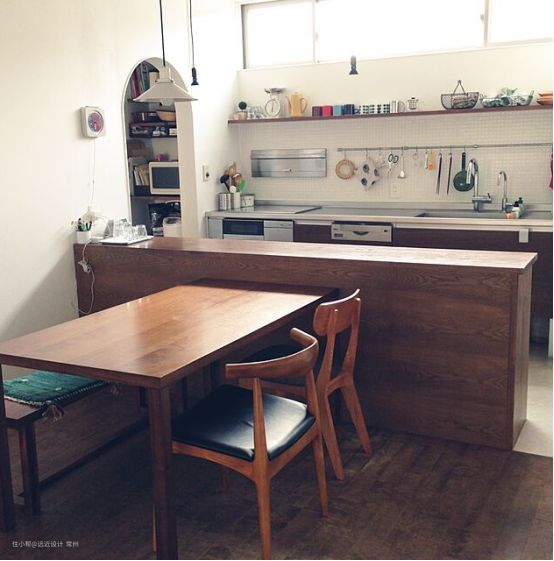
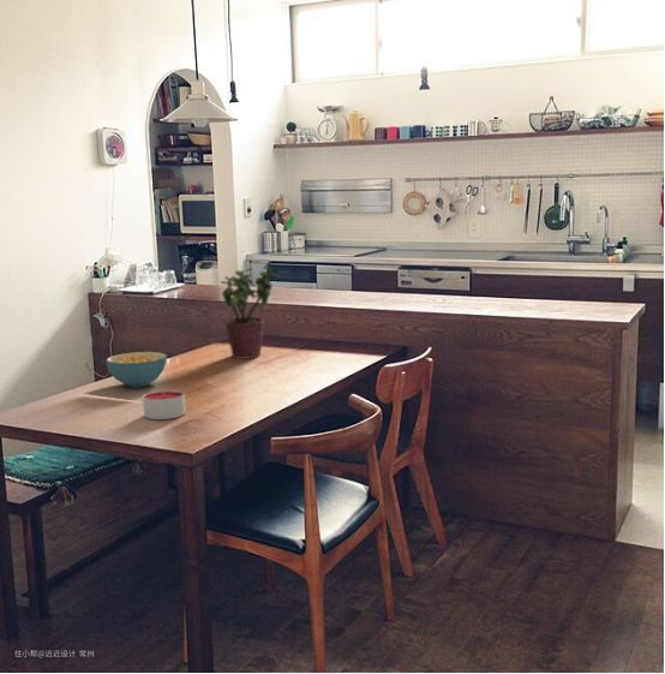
+ potted plant (244, 311)
+ cereal bowl (137, 371)
+ candle (163, 404)
